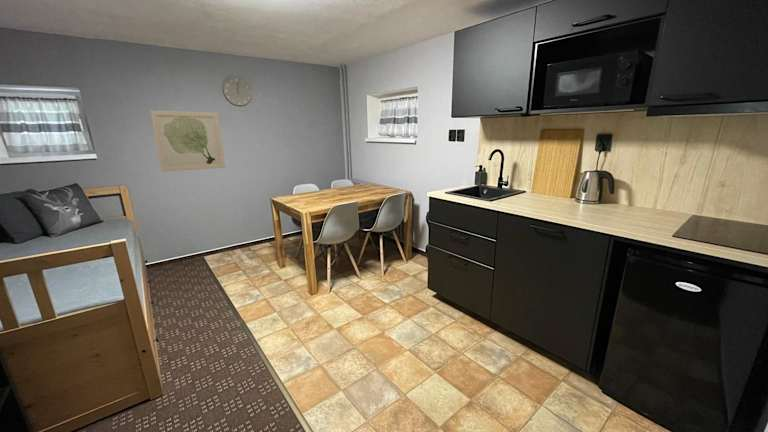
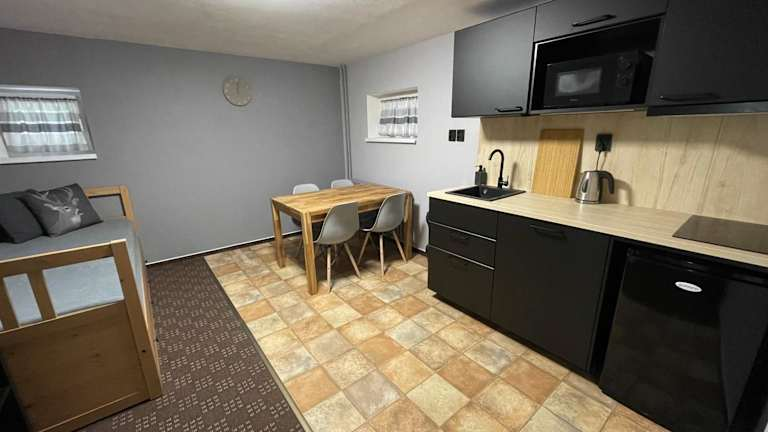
- wall art (190, 141)
